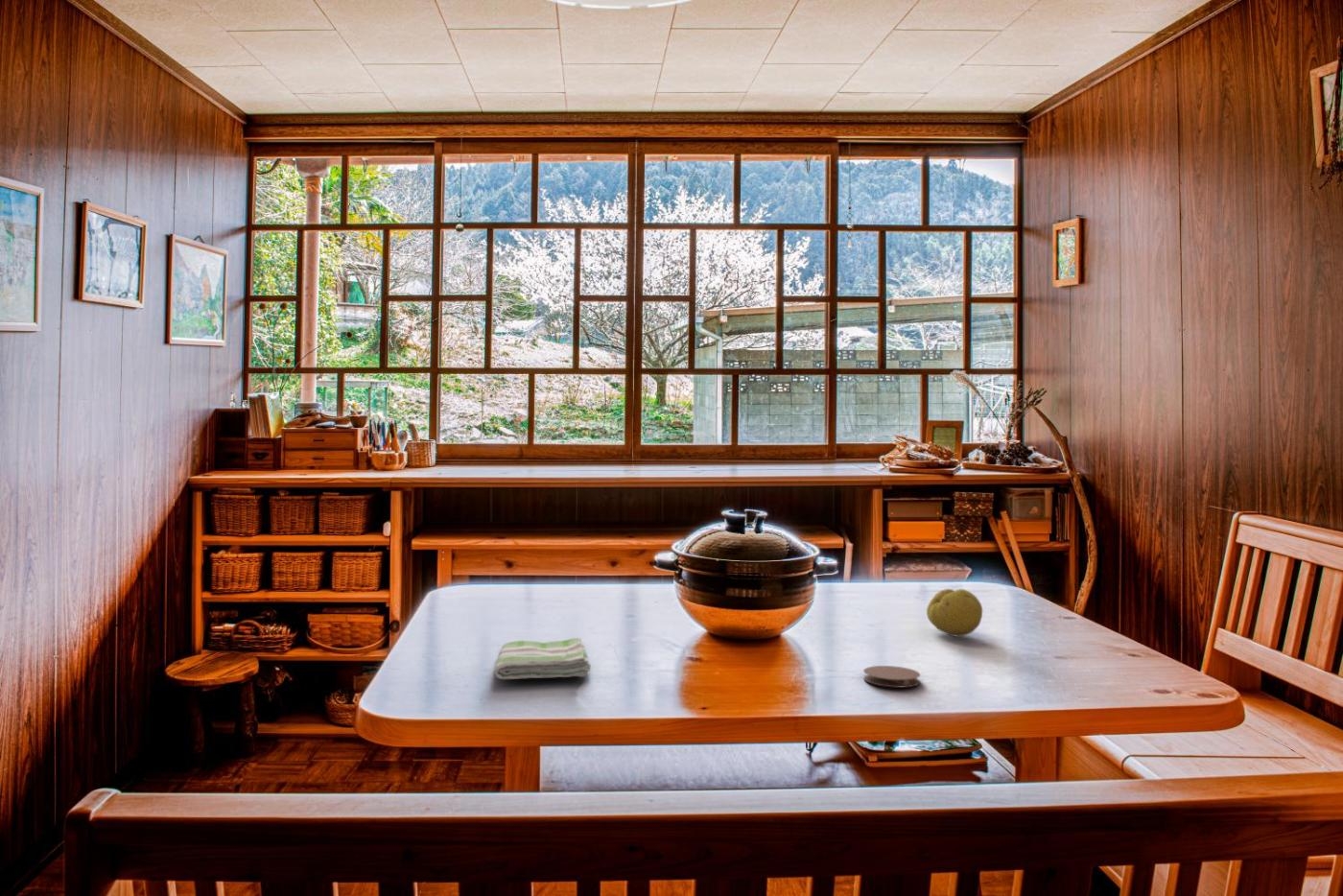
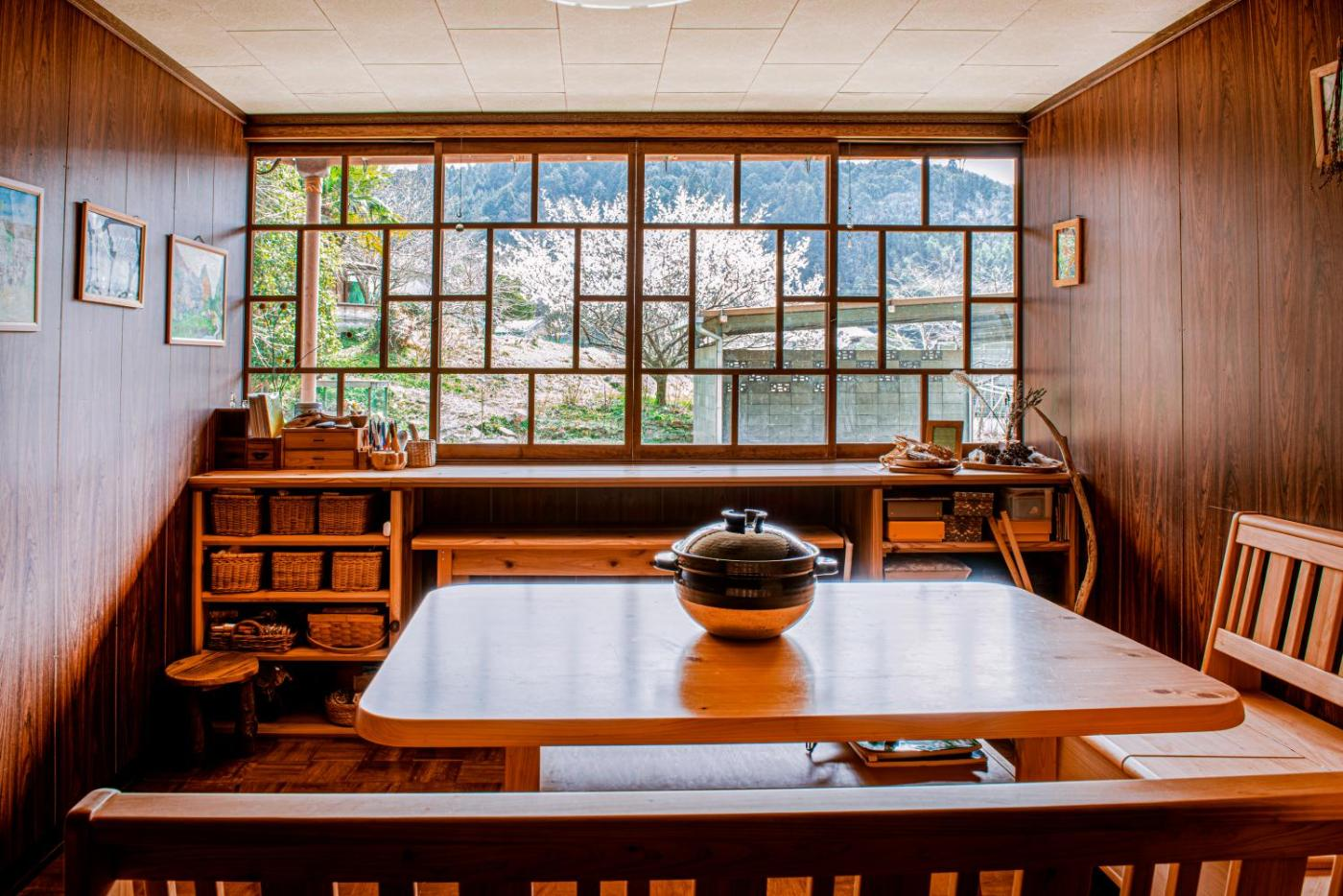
- dish towel (542, 654)
- fruit (954, 612)
- coaster (891, 675)
